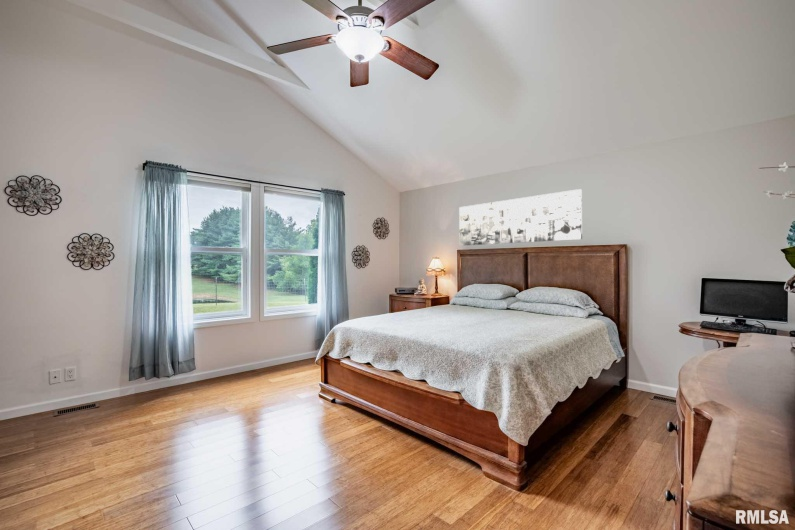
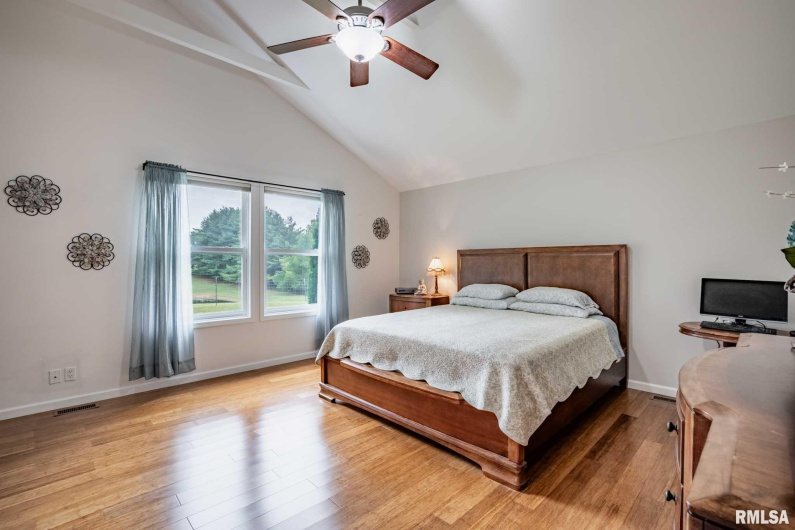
- wall art (512, 221)
